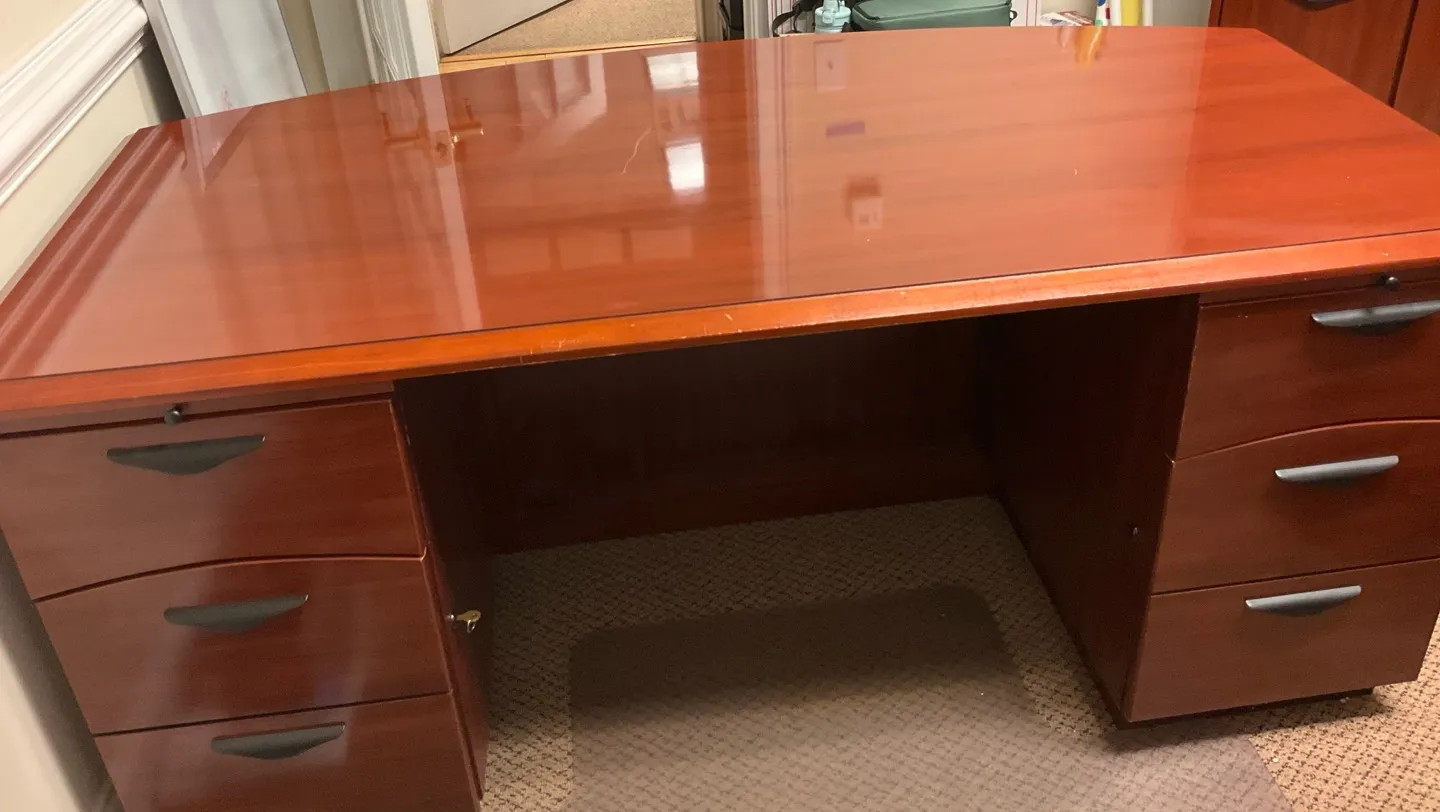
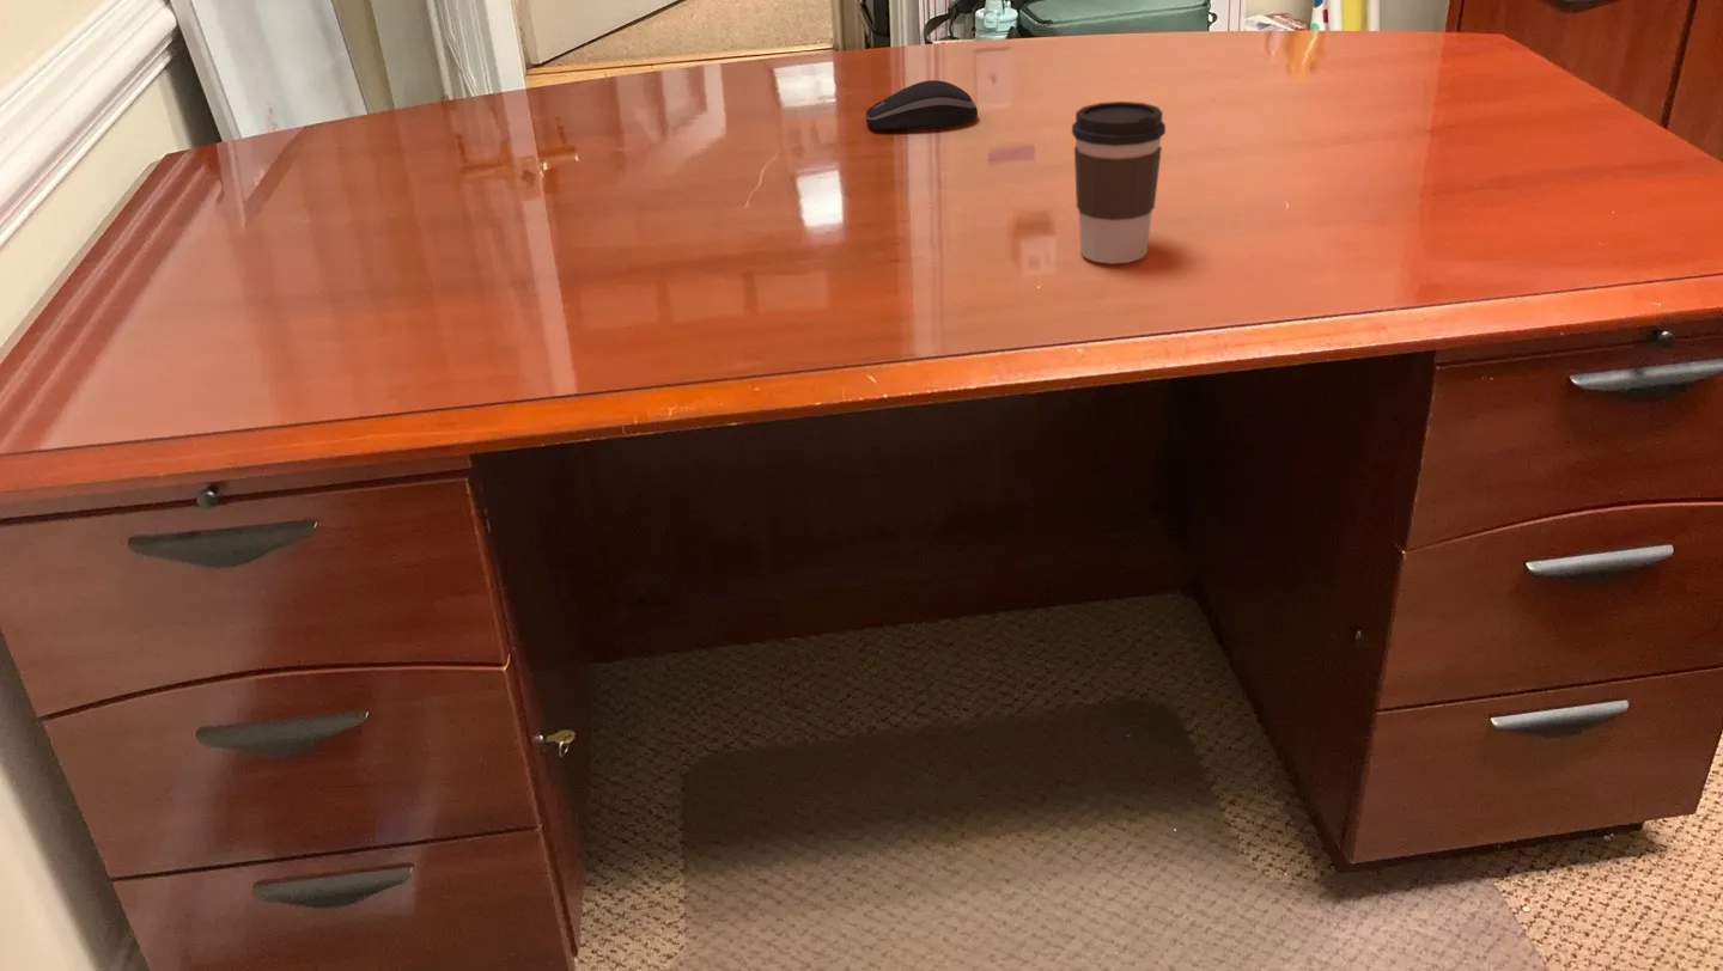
+ computer mouse (920, 102)
+ coffee cup (1115, 183)
